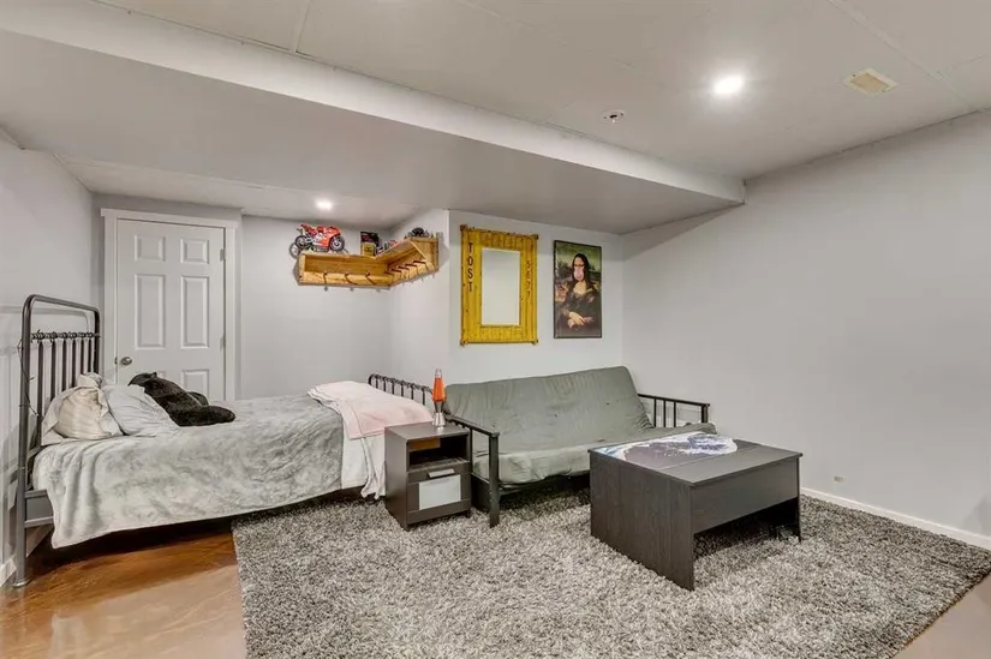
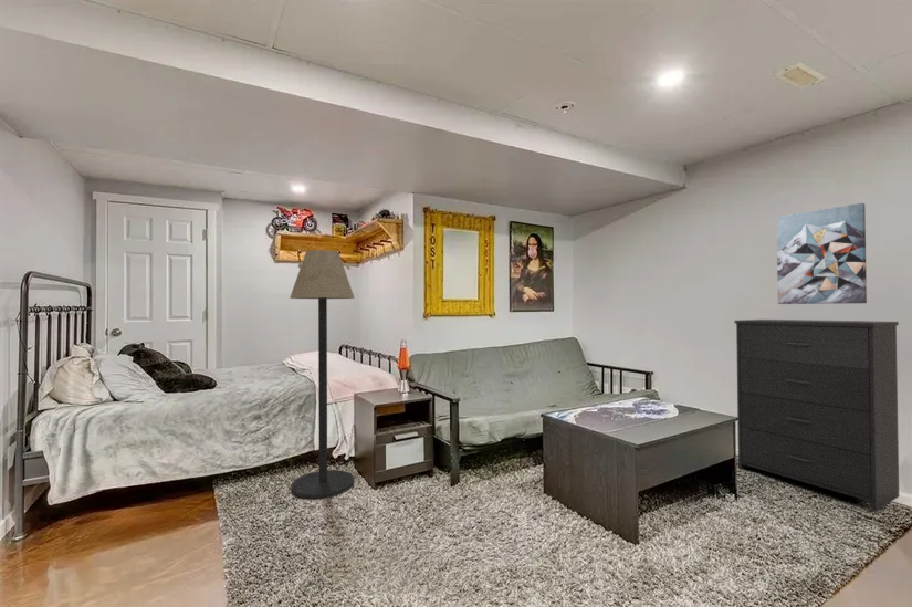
+ wall art (818, 257)
+ dresser (810, 401)
+ floor lamp (323, 368)
